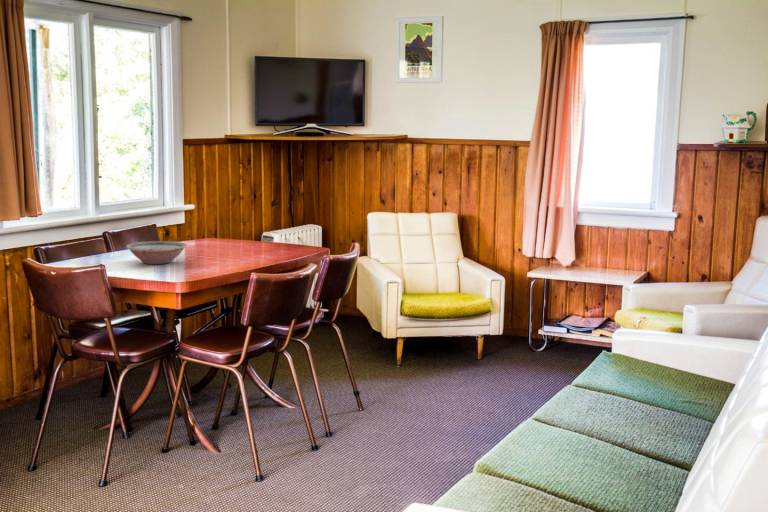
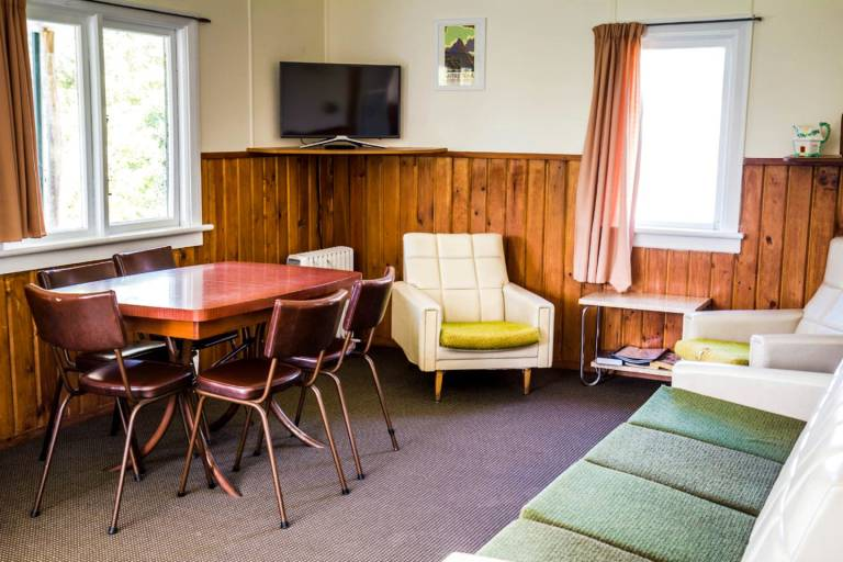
- bowl (157, 253)
